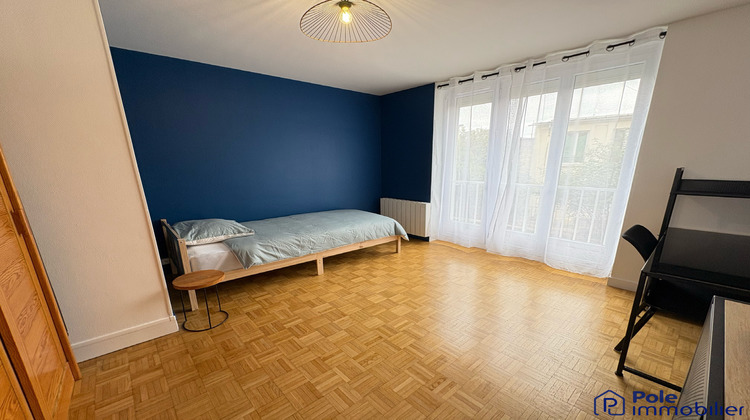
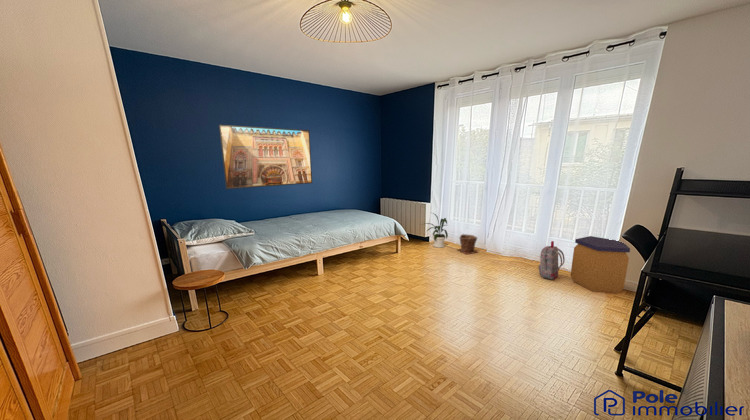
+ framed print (270, 157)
+ trash can (598, 264)
+ house plant (438, 230)
+ backpack (552, 259)
+ plant pot (468, 243)
